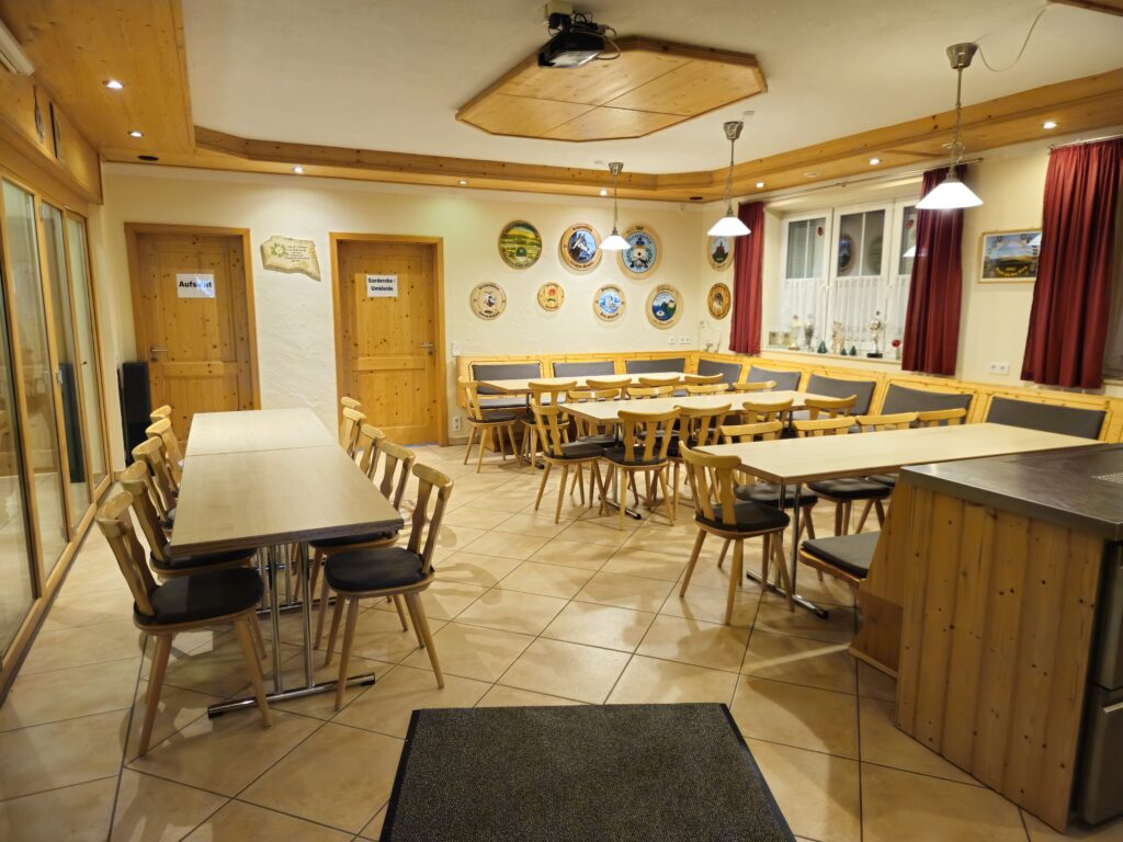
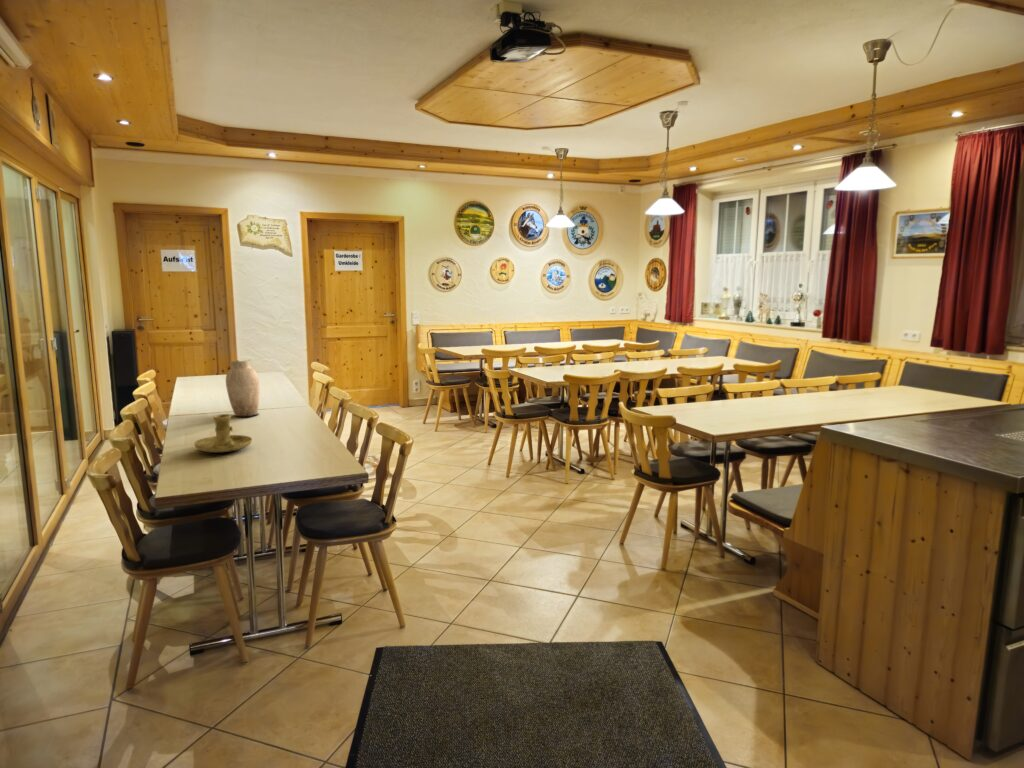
+ vase (243, 387)
+ candle holder (223, 431)
